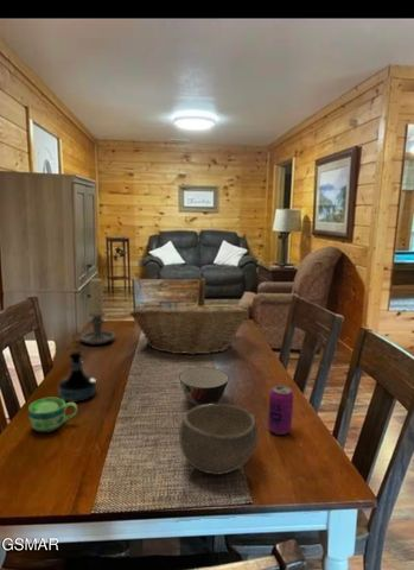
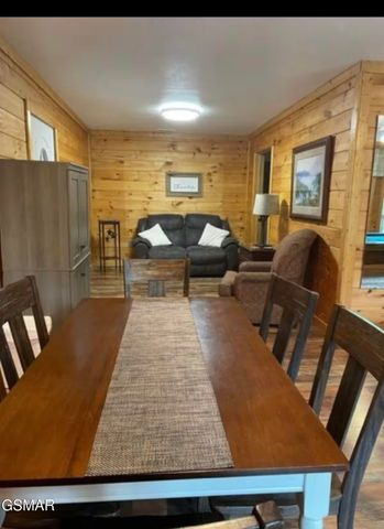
- tequila bottle (76, 373)
- beverage can (280, 408)
- bowl (218, 441)
- soup bowl (203, 390)
- cup (52, 414)
- fruit basket (189, 322)
- candle holder (93, 310)
